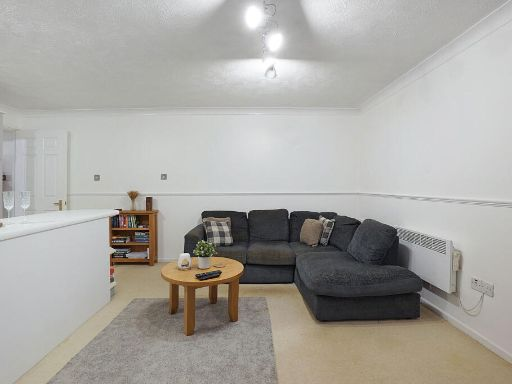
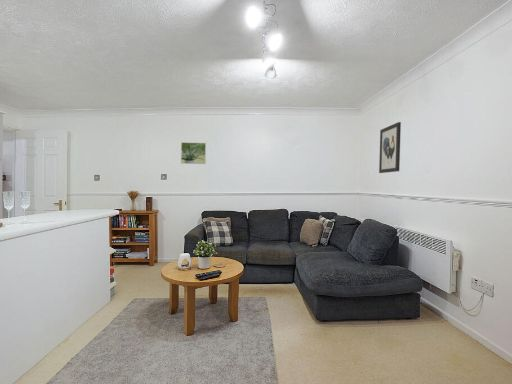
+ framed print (193, 153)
+ wall art (389, 149)
